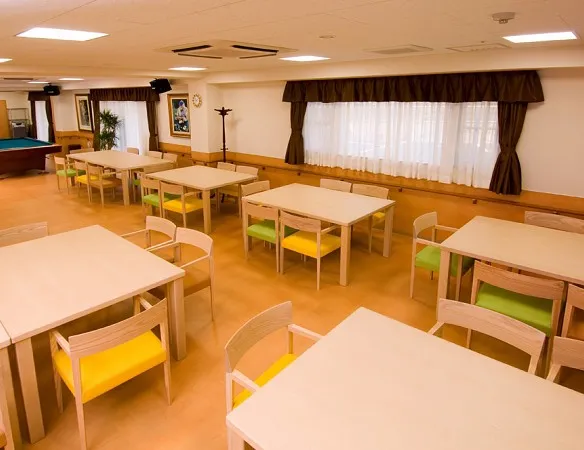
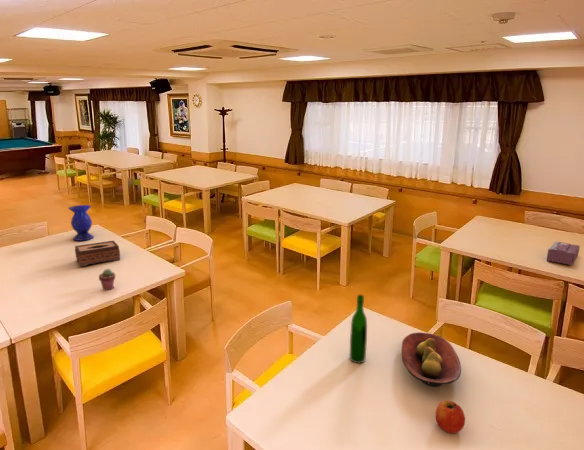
+ vase (81, 222)
+ potted succulent (107, 278)
+ wine bottle (359, 328)
+ apple (449, 415)
+ tissue box (97, 252)
+ fruit bowl (429, 356)
+ tissue box (563, 252)
